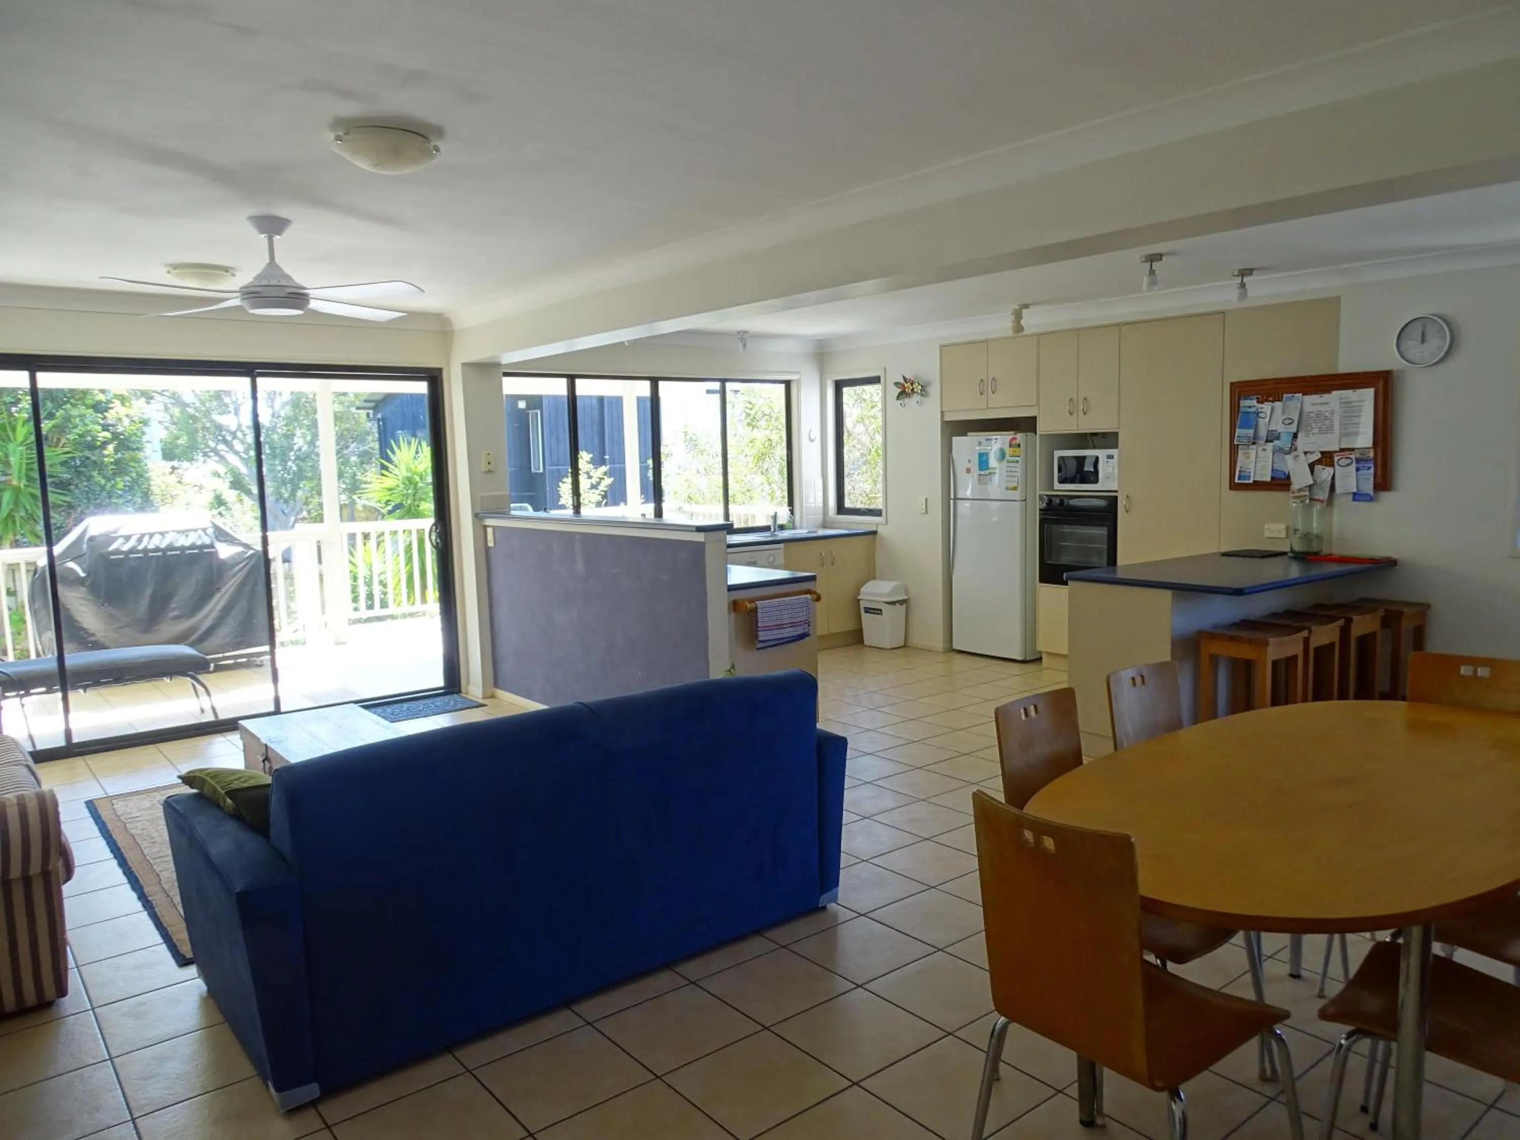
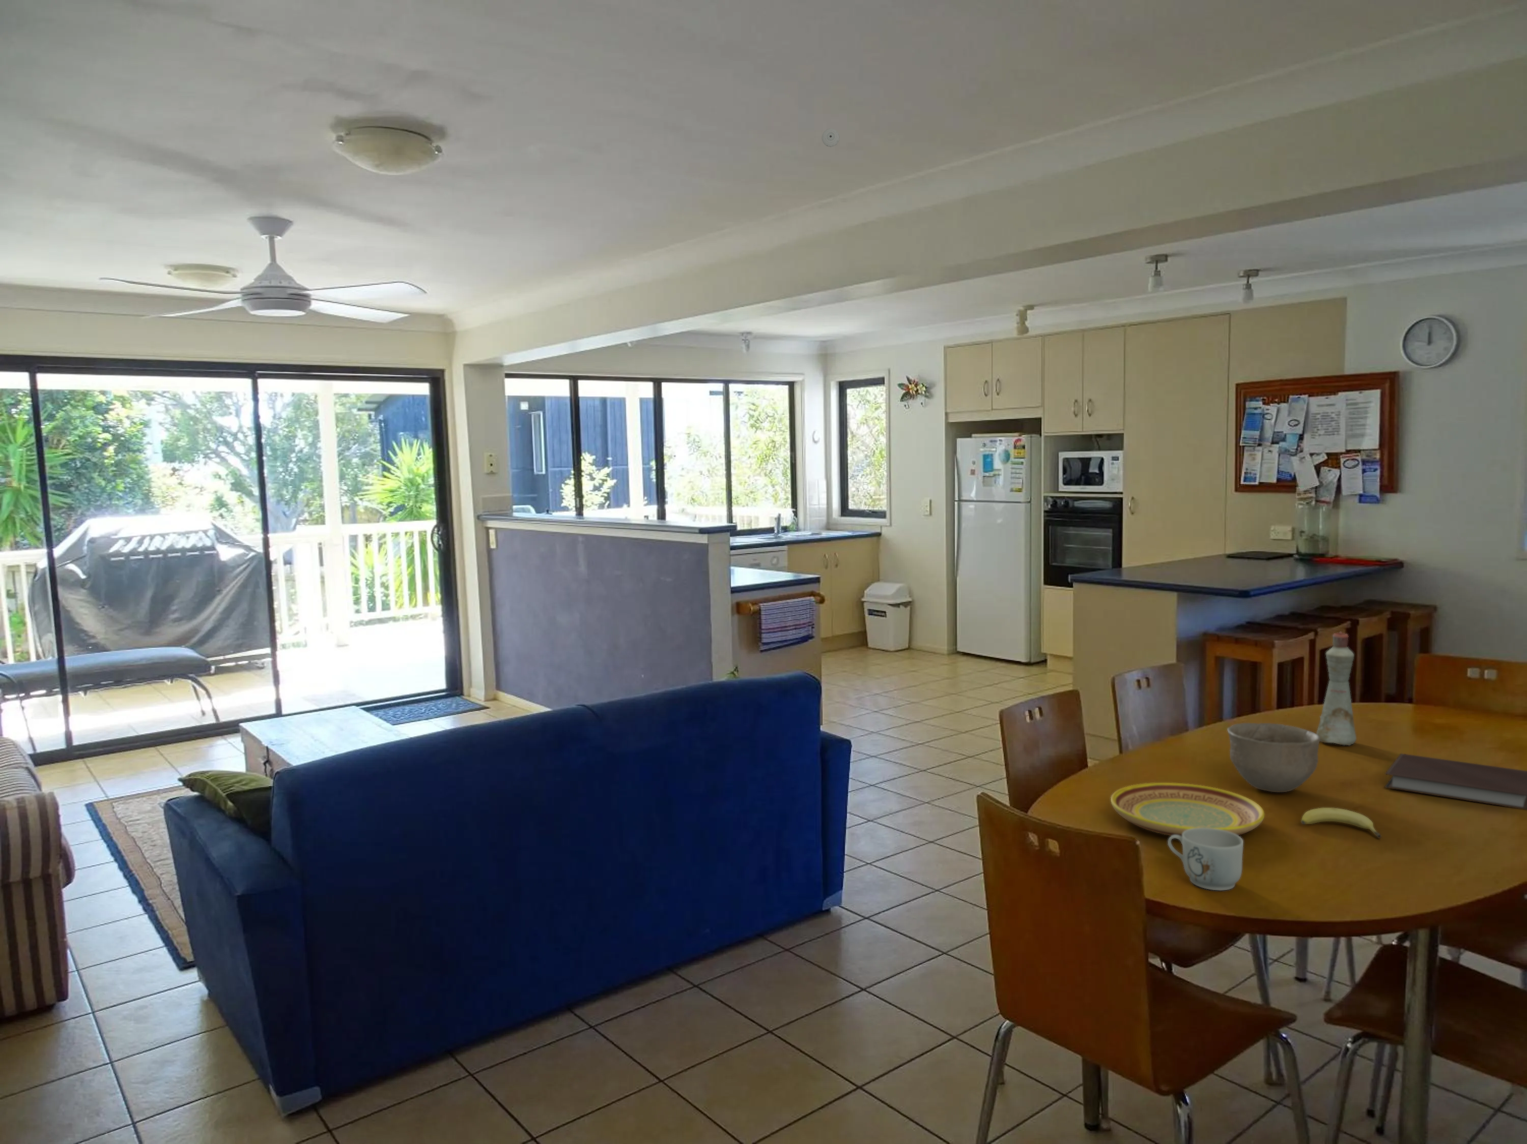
+ plate (1186, 812)
+ bowl (1272, 761)
+ fruit (1342, 820)
+ smoke detector (831, 138)
+ notebook (1461, 779)
+ bottle (1338, 687)
+ mug (1204, 858)
